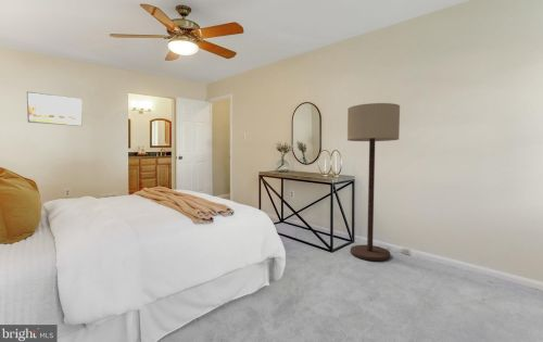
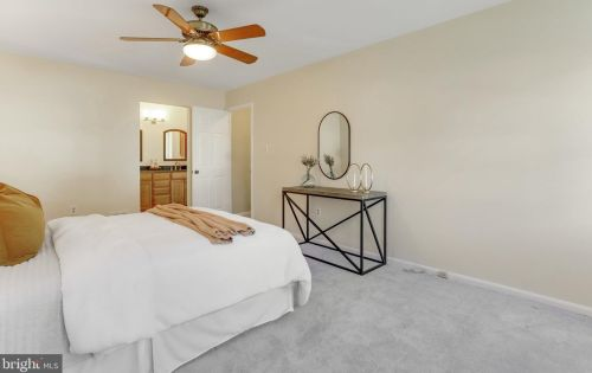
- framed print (55, 110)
- floor lamp (371, 181)
